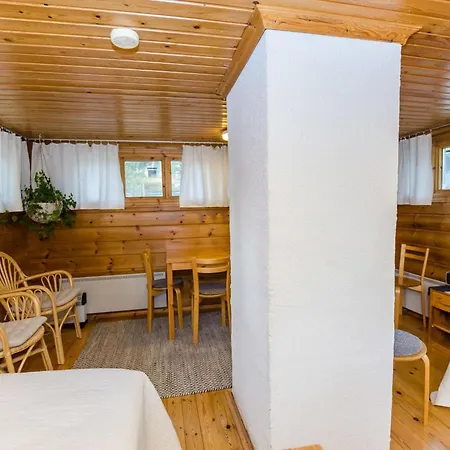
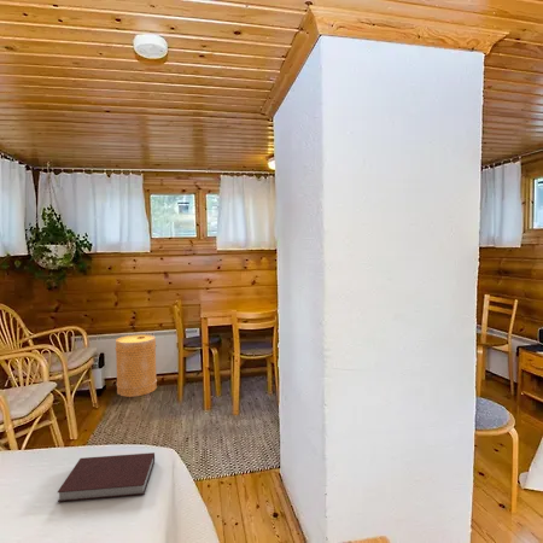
+ notebook (110, 474)
+ basket (136, 363)
